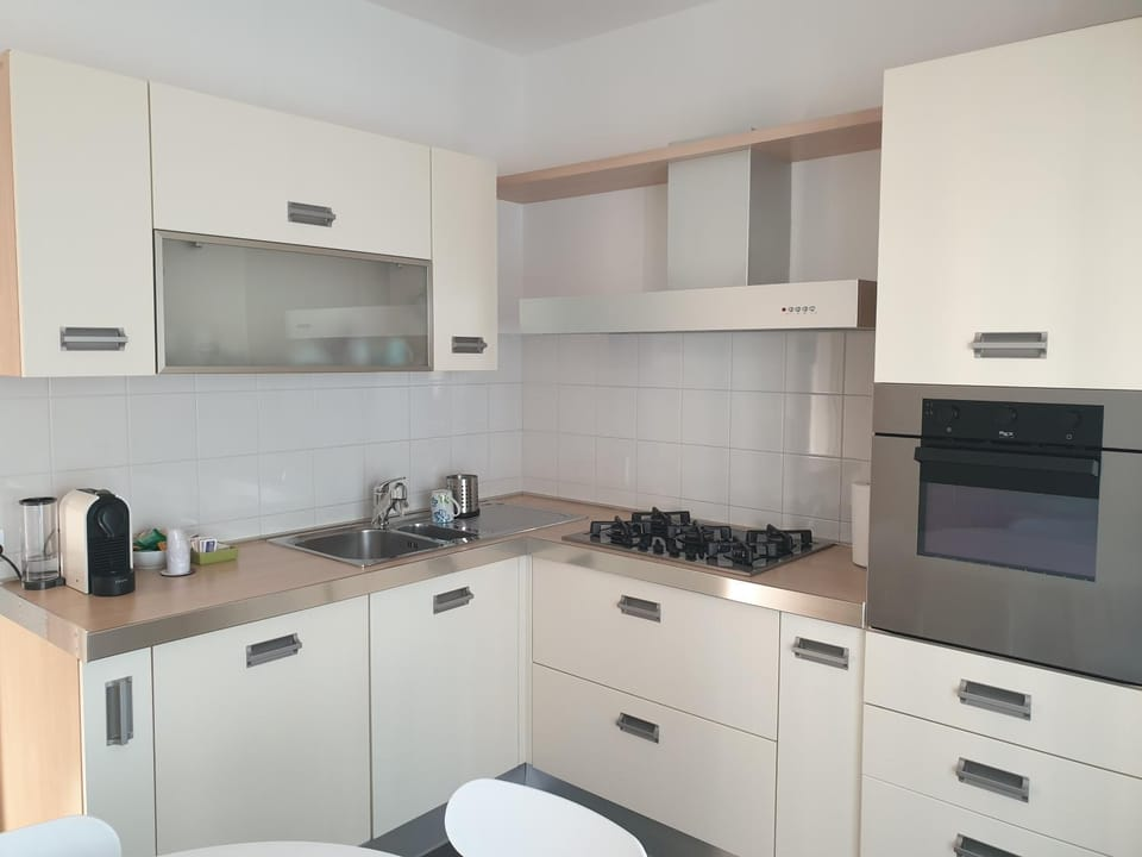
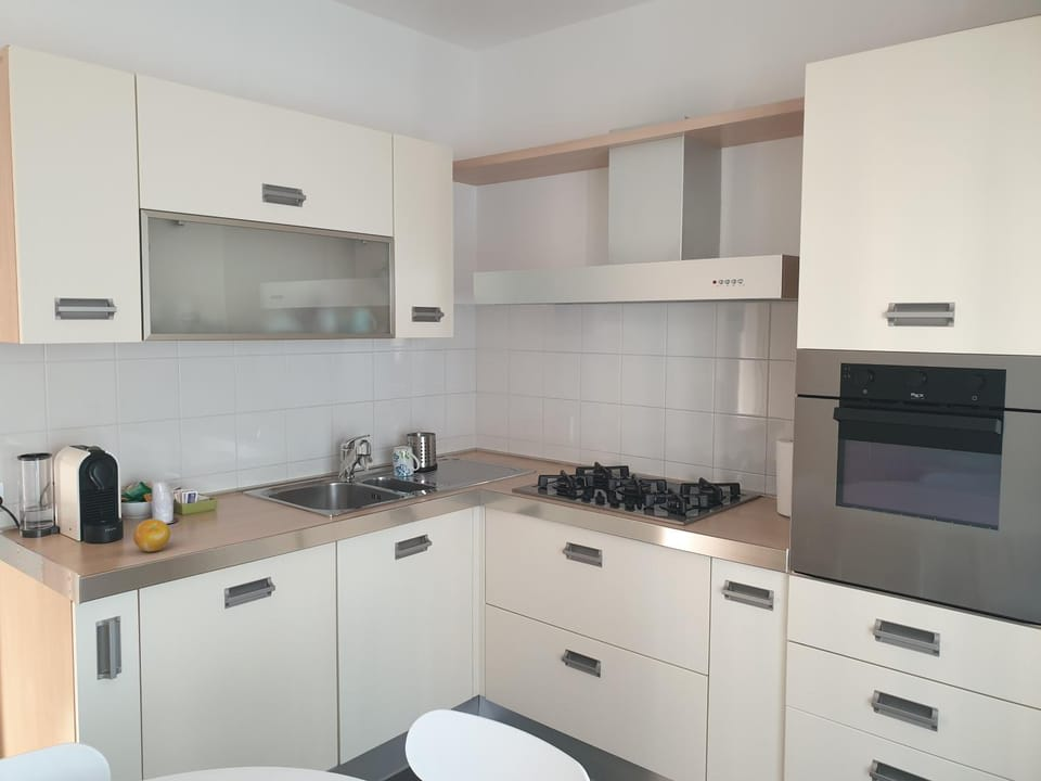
+ fruit (152, 535)
